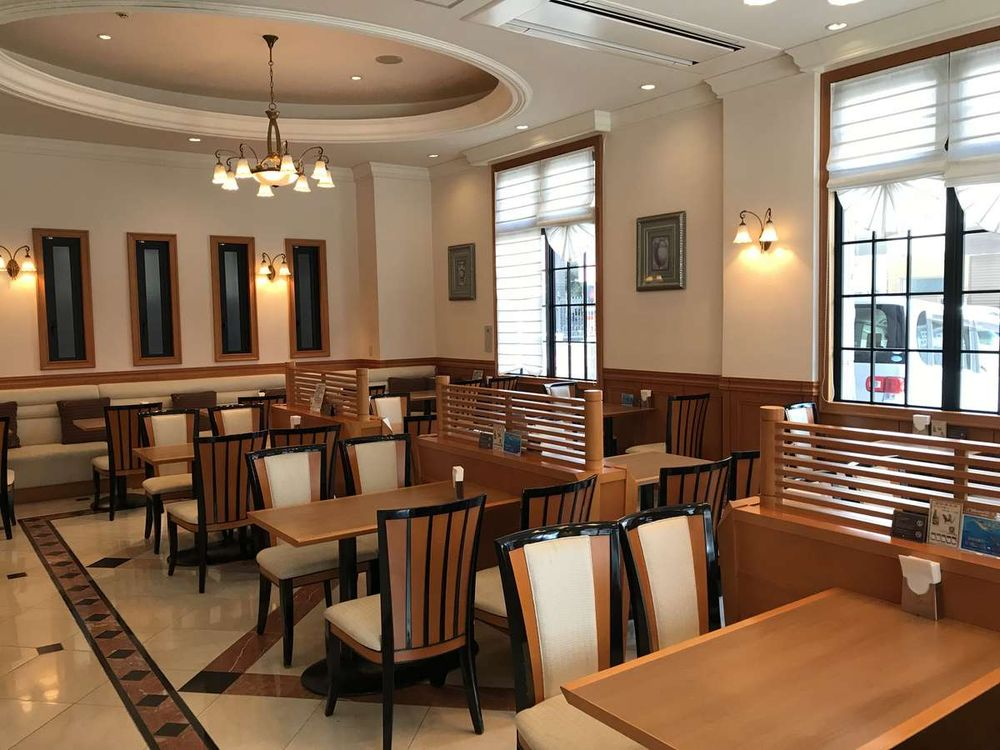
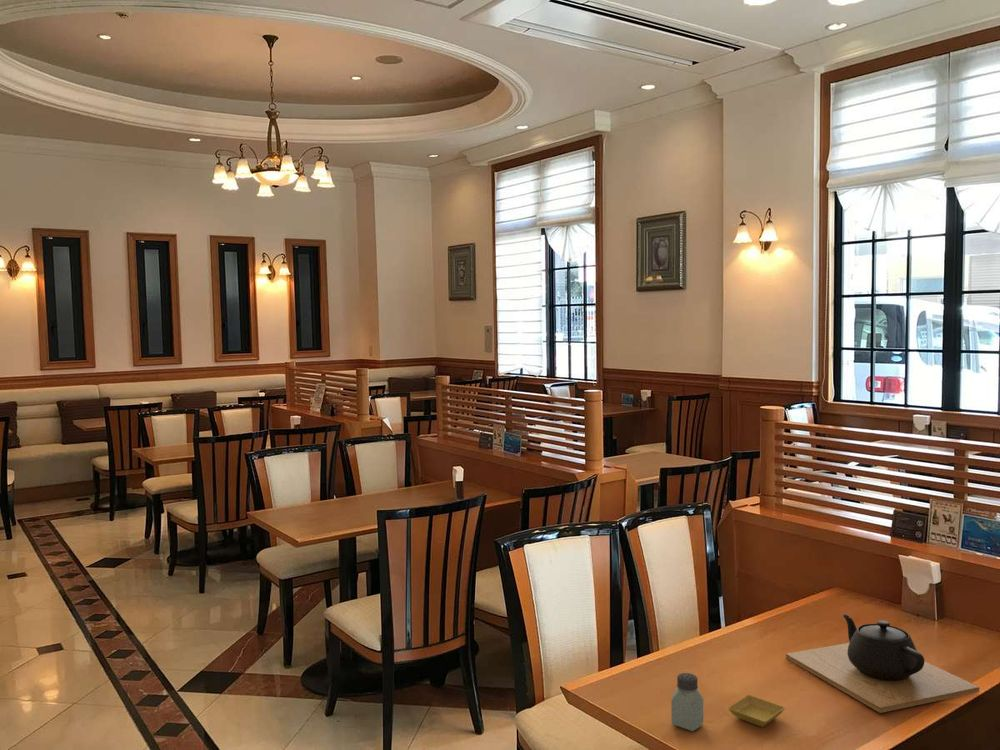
+ saucer (756, 712)
+ teapot (877, 647)
+ saltshaker (687, 700)
